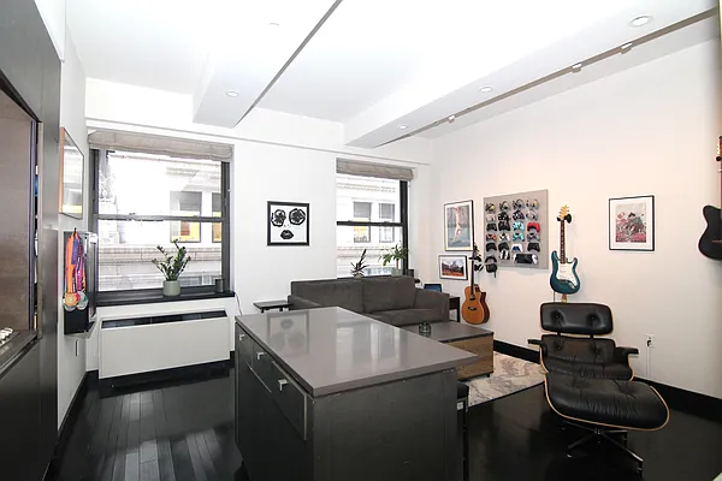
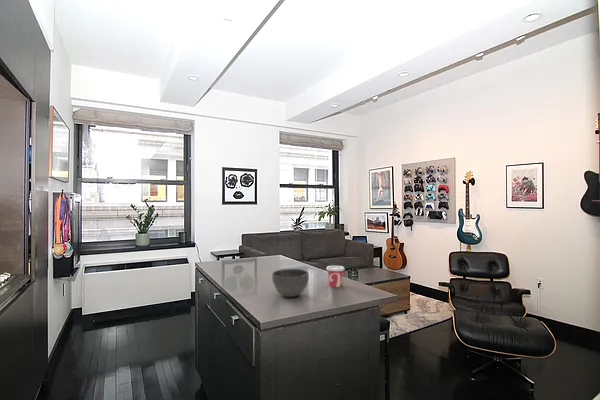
+ bowl (290, 283)
+ cup (335, 276)
